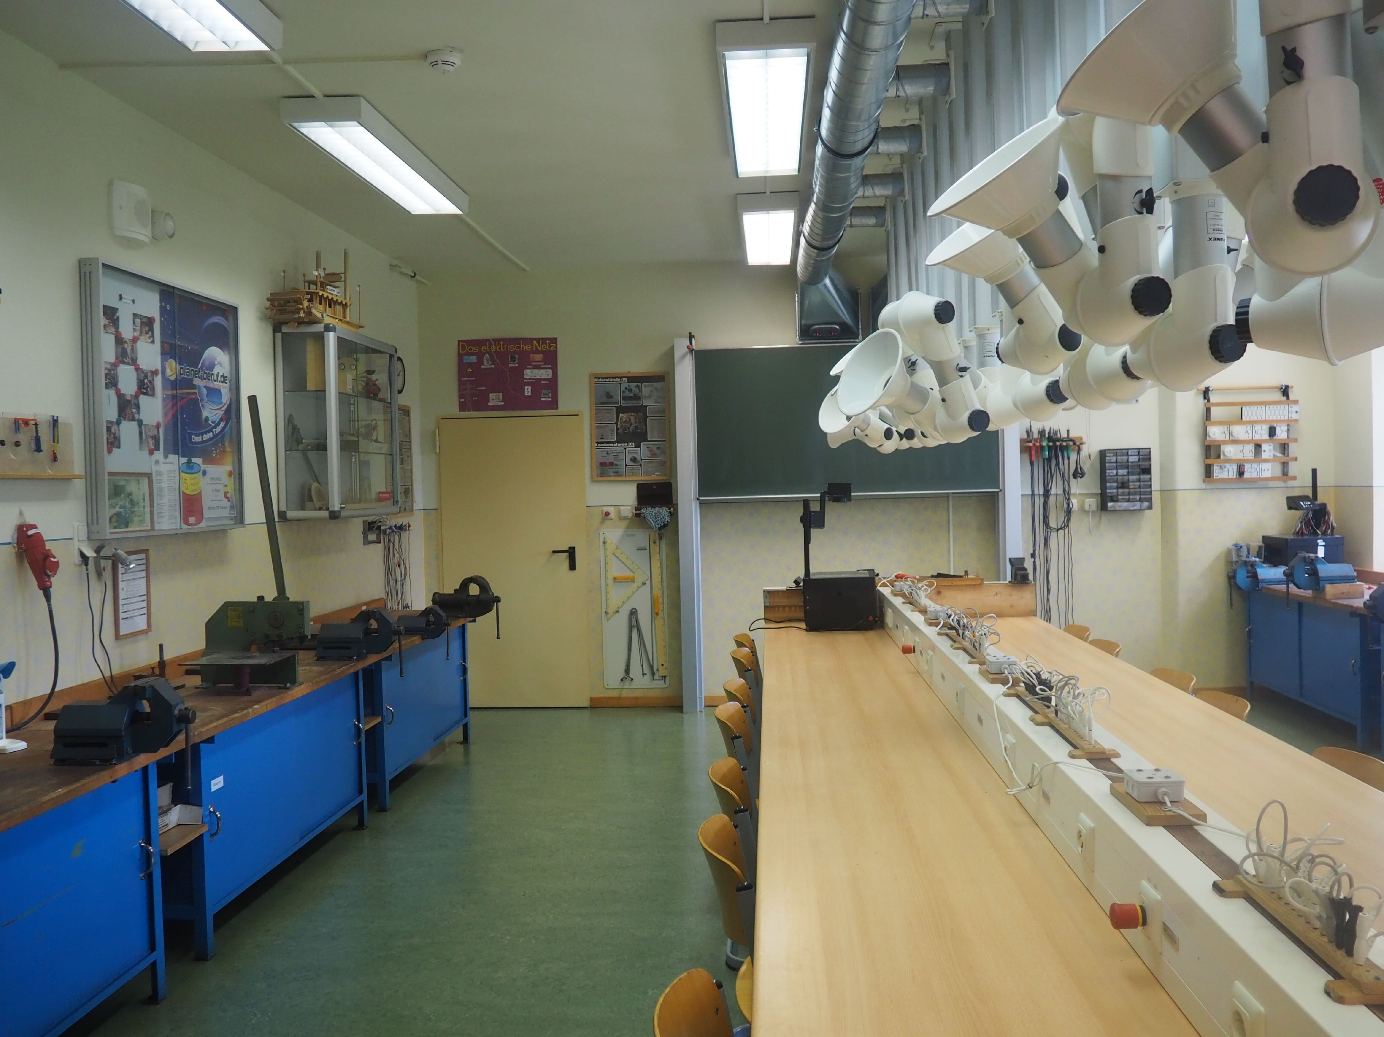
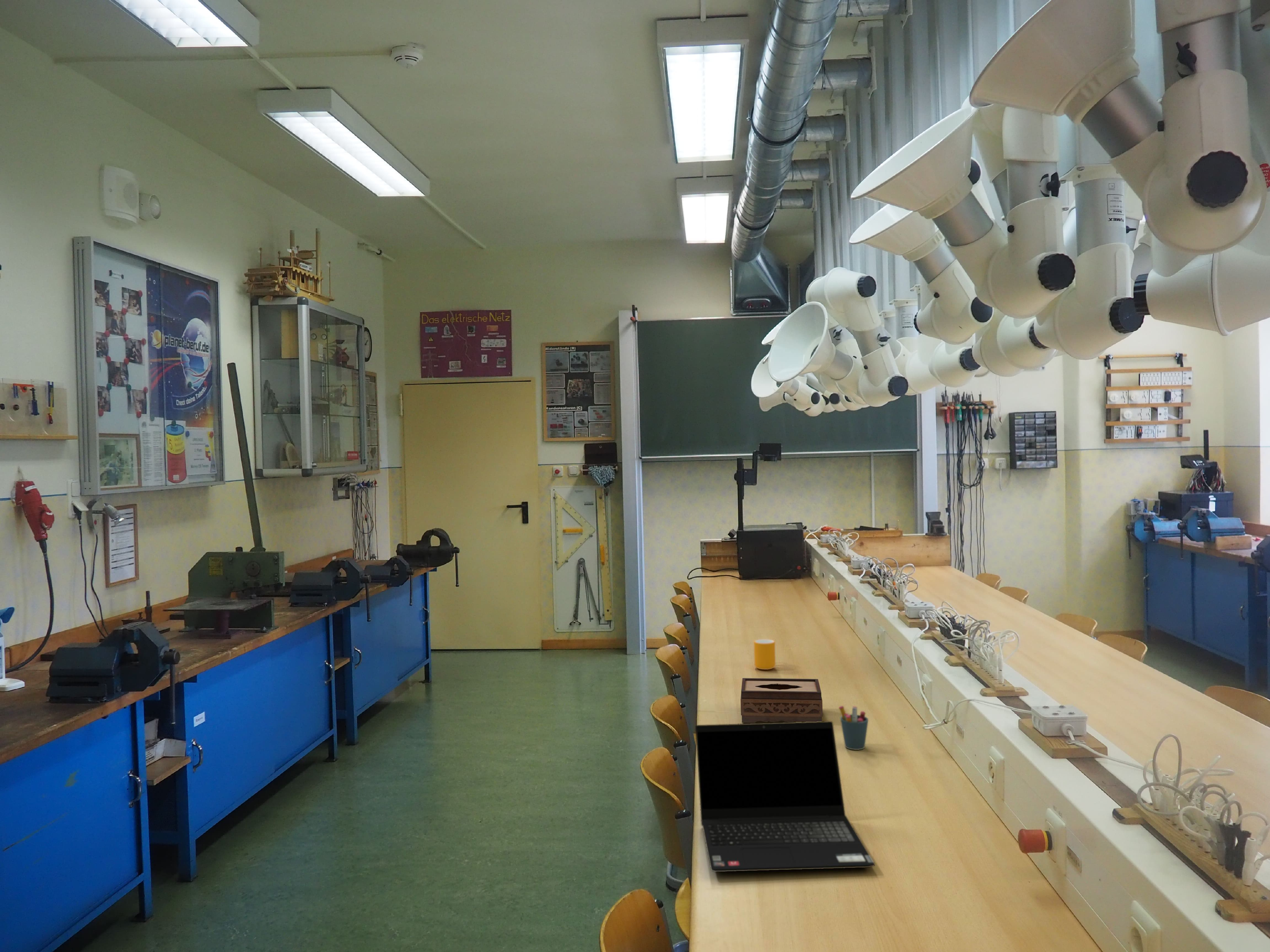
+ laptop computer (777, 791)
+ tissue box (781, 700)
+ pen holder (854, 725)
+ mug (765, 653)
